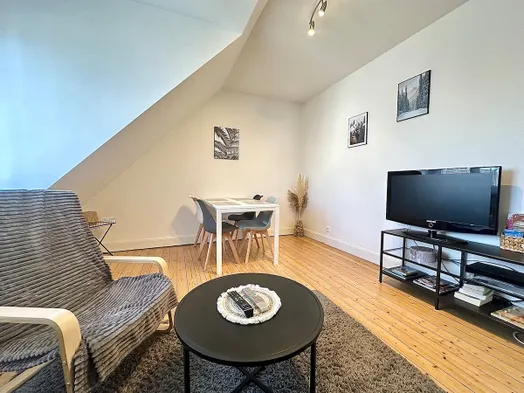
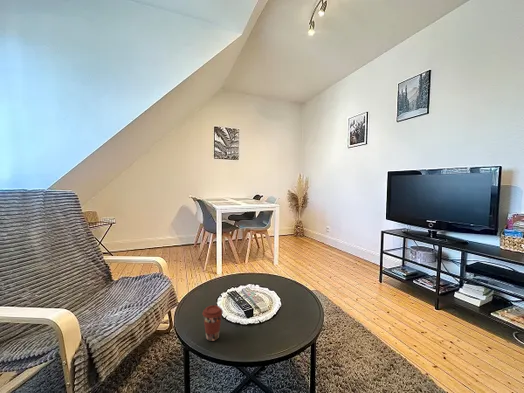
+ coffee cup (212, 323)
